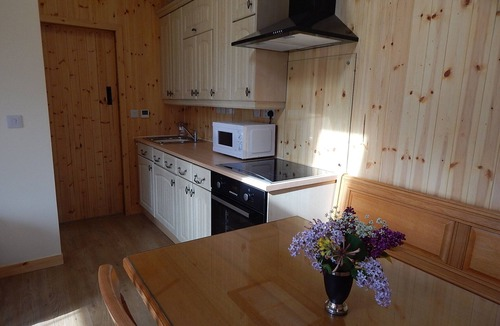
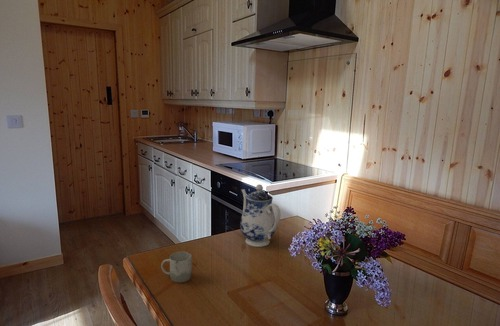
+ teapot (258, 213)
+ cup (176, 266)
